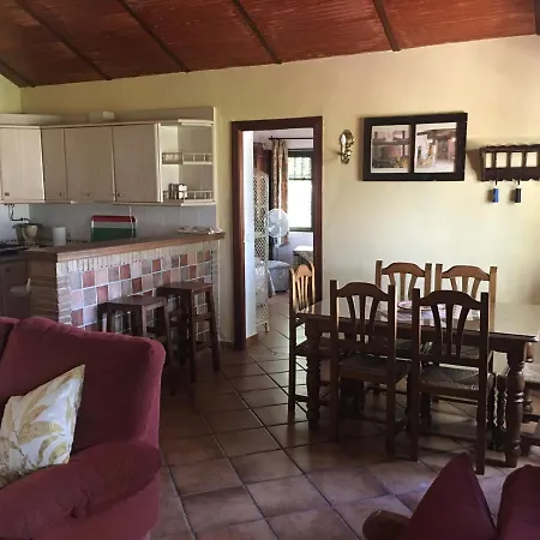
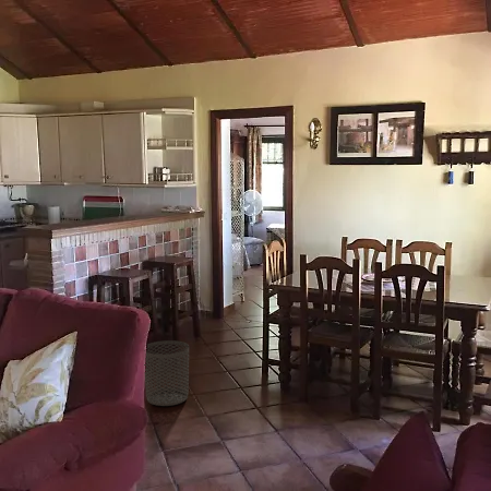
+ waste bin (166, 372)
